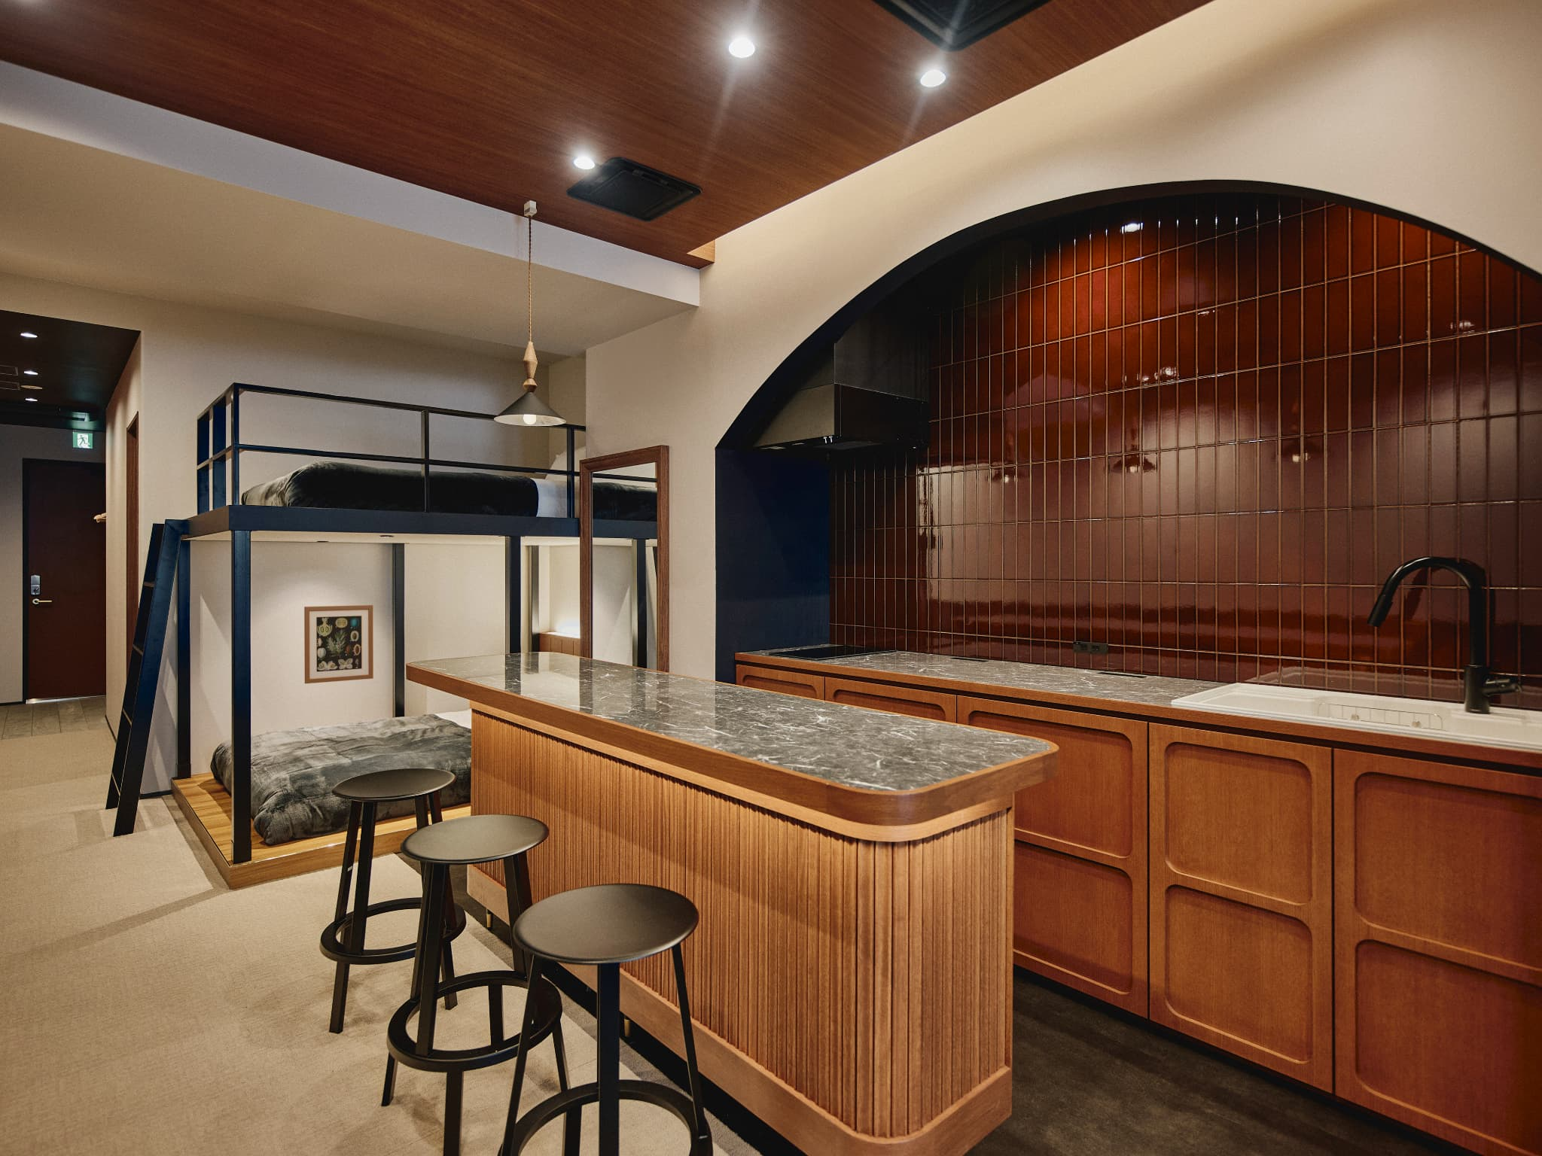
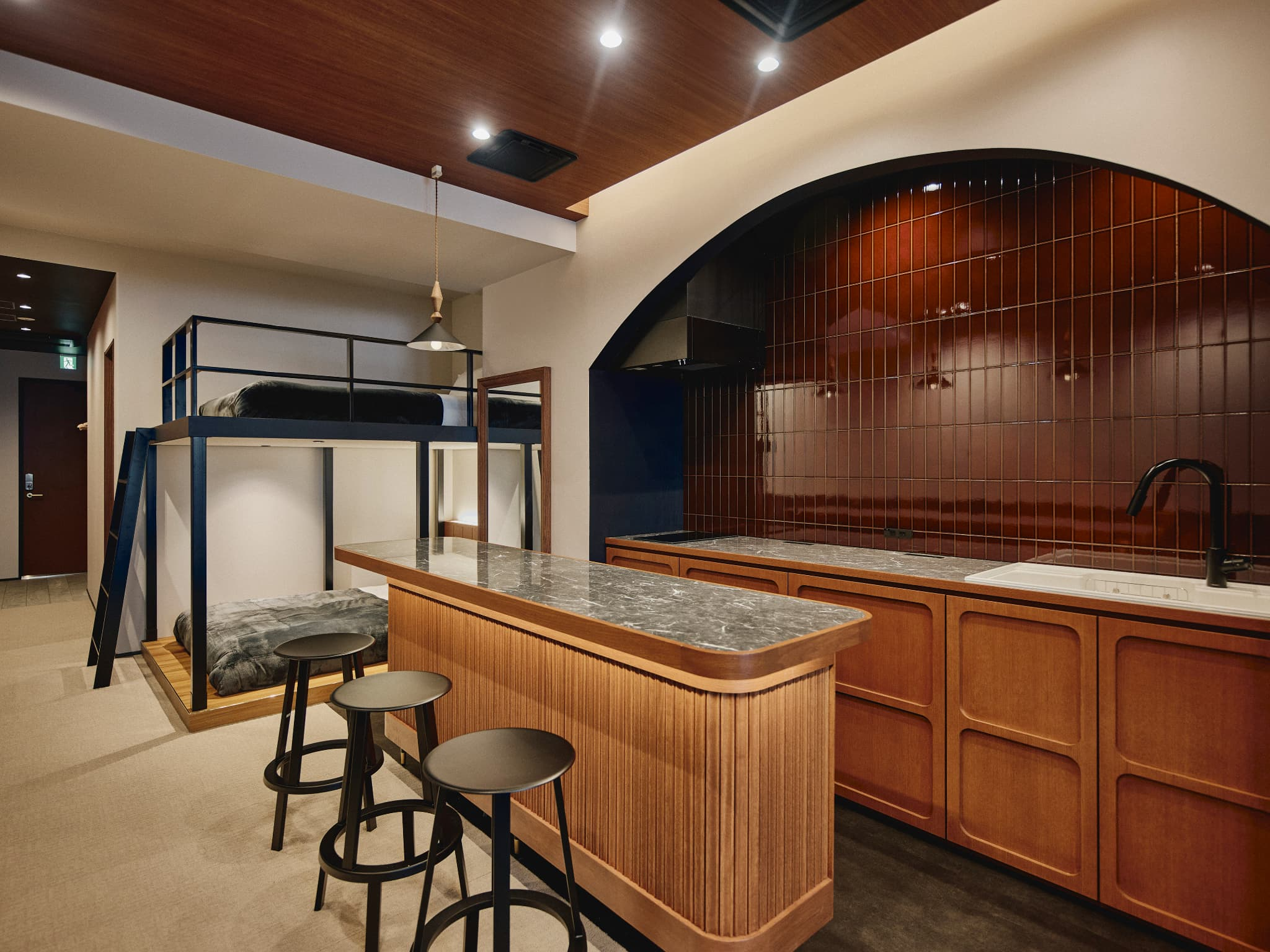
- wall art (340, 642)
